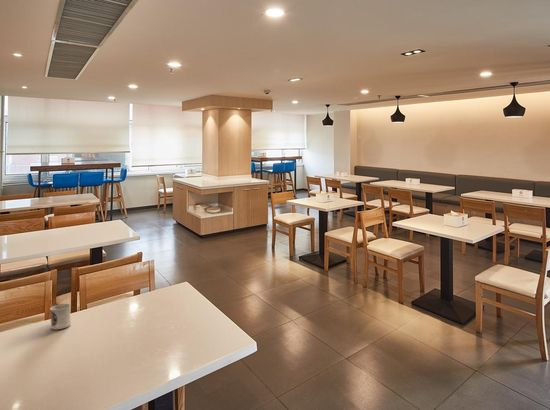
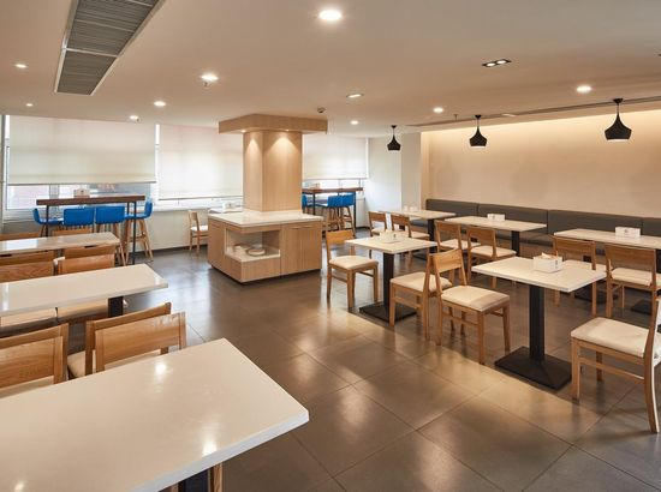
- cup (59, 315)
